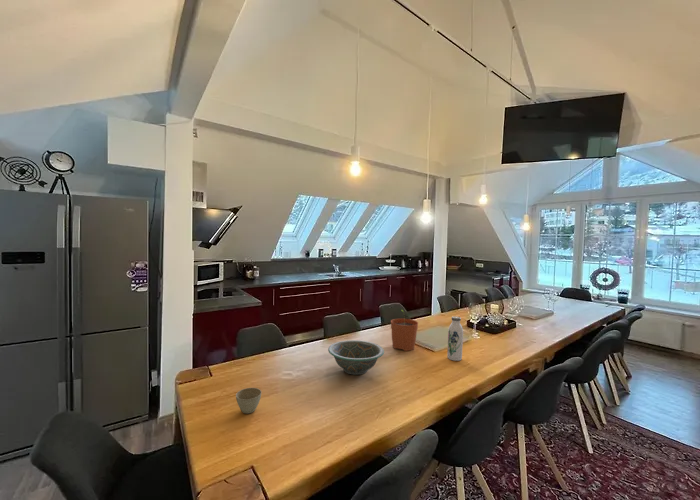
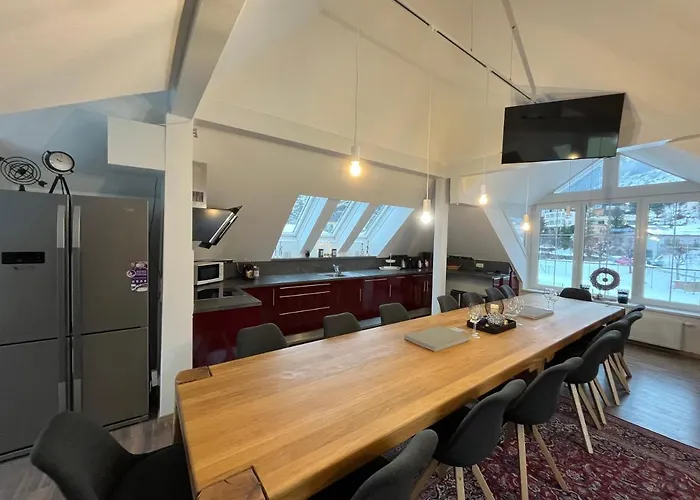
- flower pot (248, 401)
- water bottle (455, 337)
- decorative bowl (355, 359)
- plant pot (404, 328)
